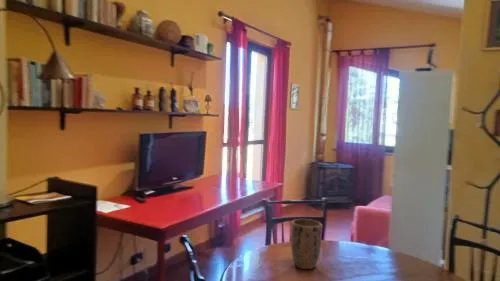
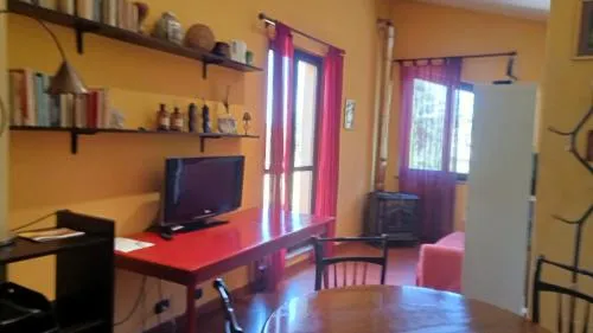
- plant pot (305, 243)
